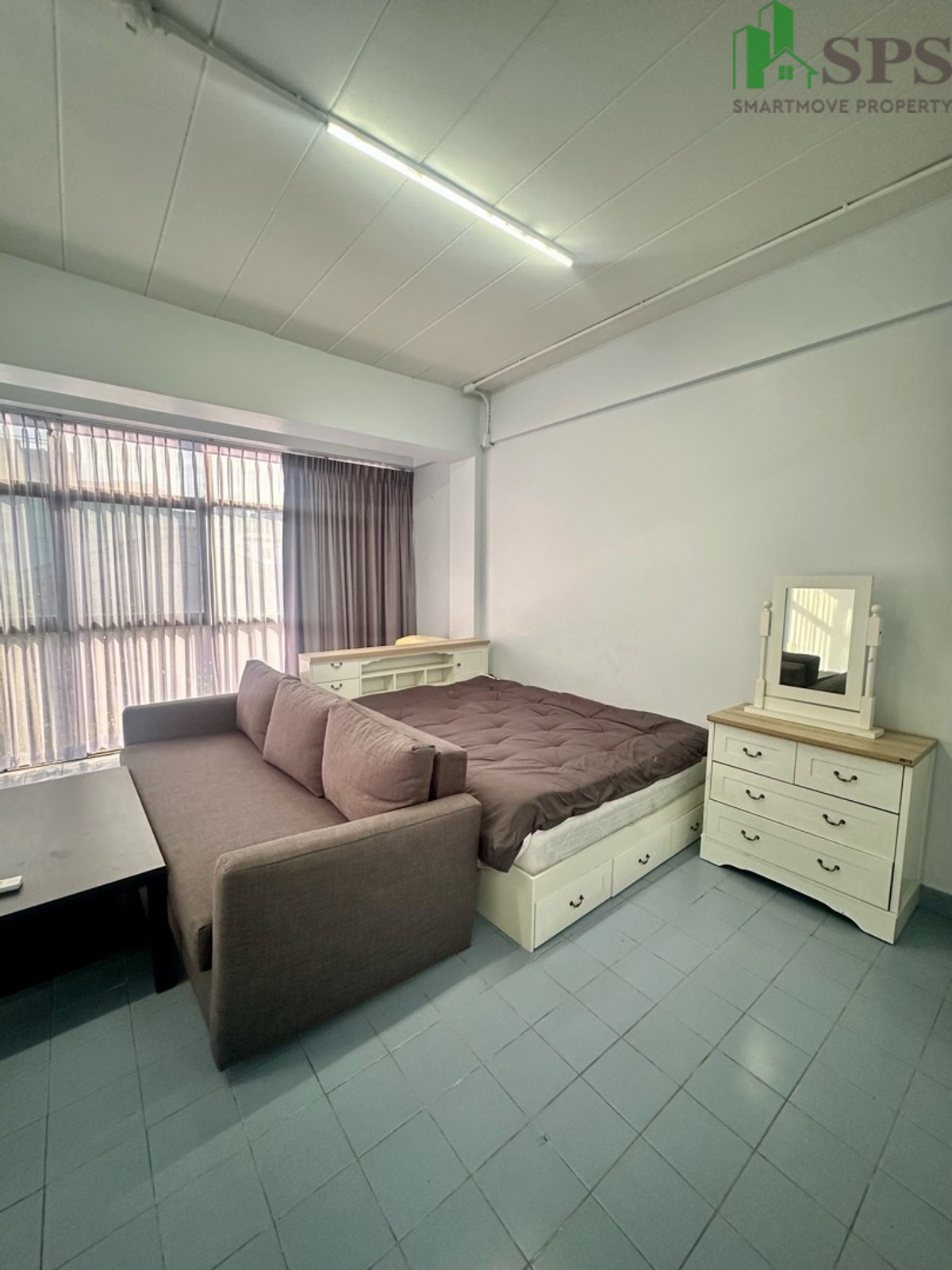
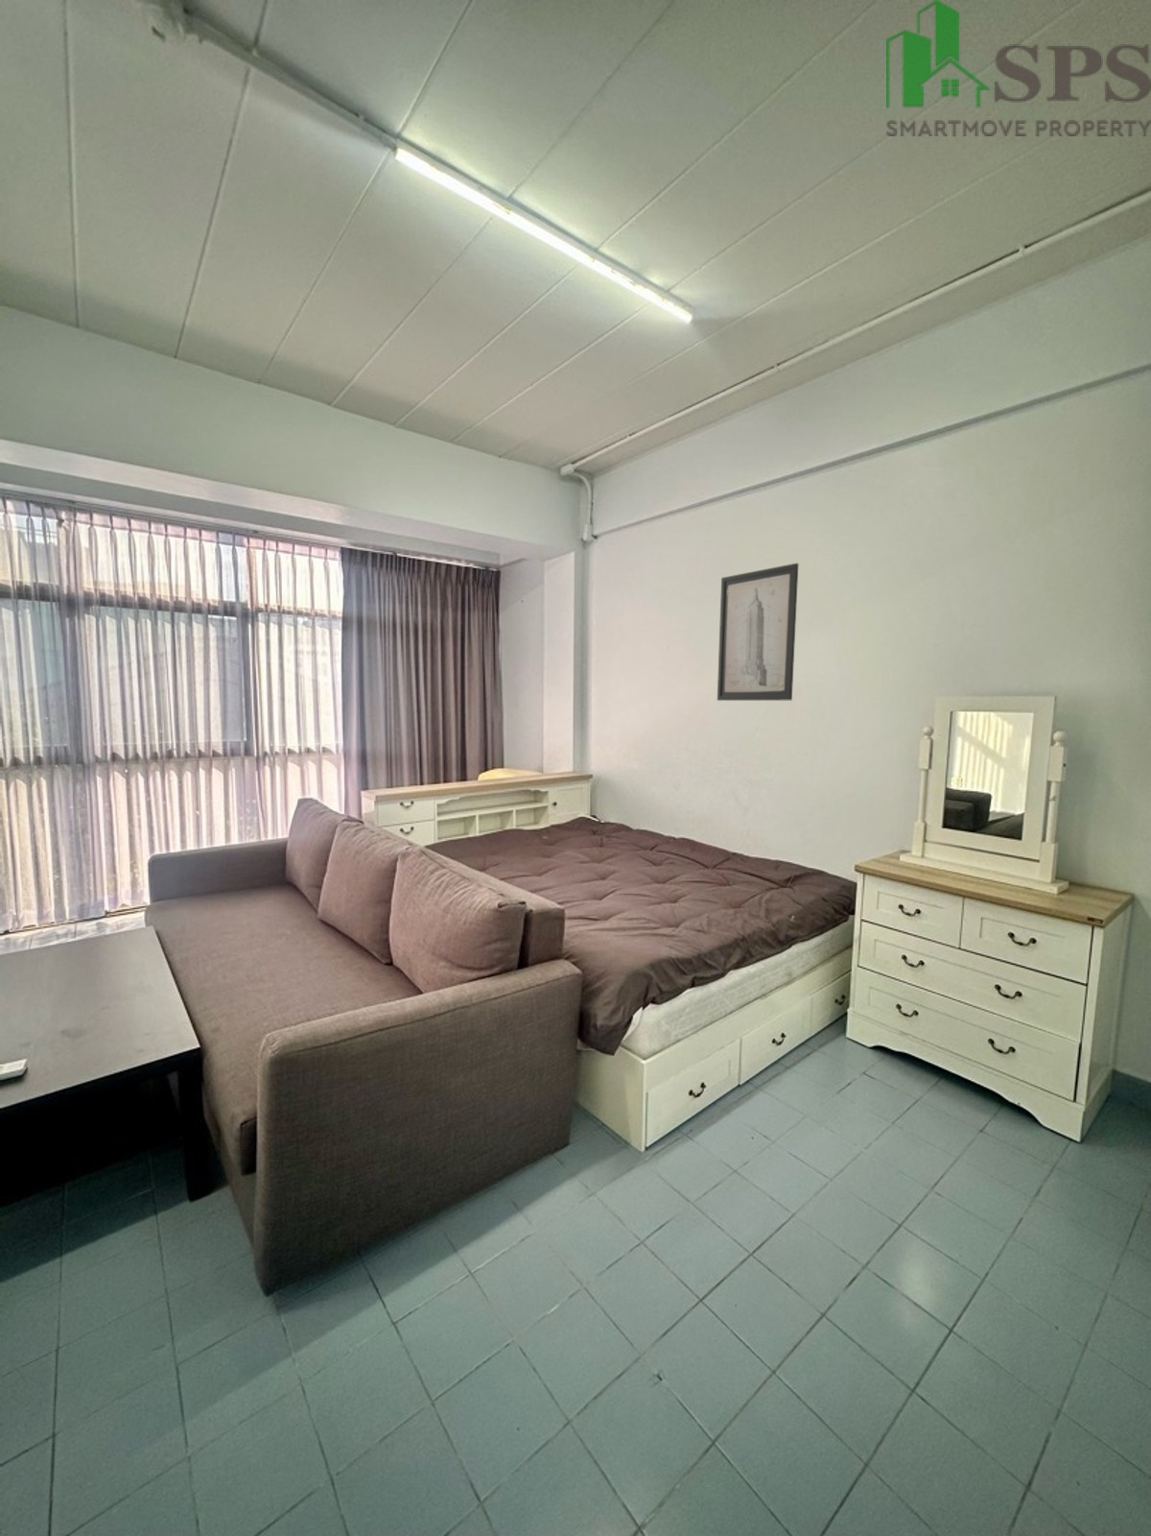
+ wall art (754, 635)
